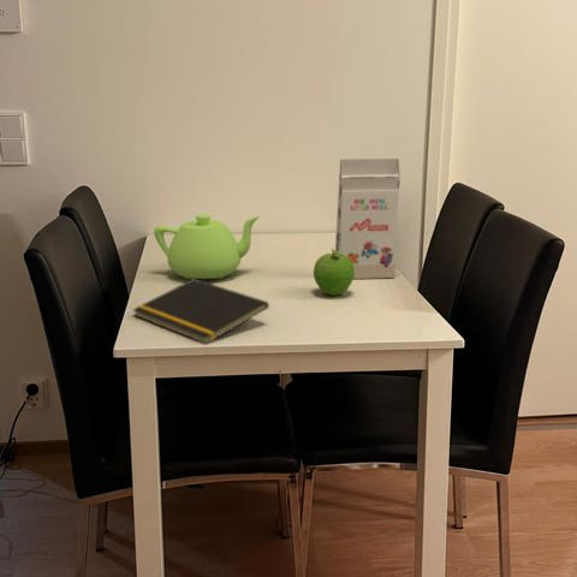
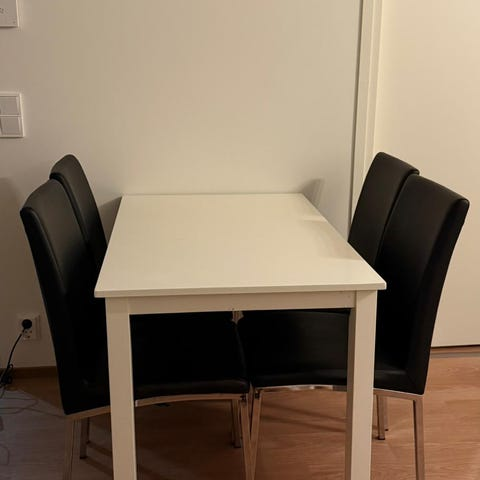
- teapot (207, 244)
- gift box (365, 218)
- notepad (200, 308)
- fruit (333, 270)
